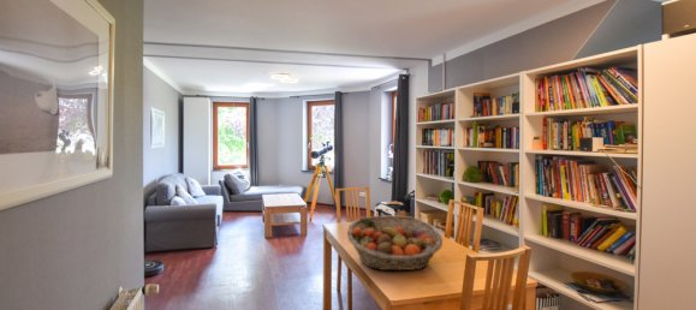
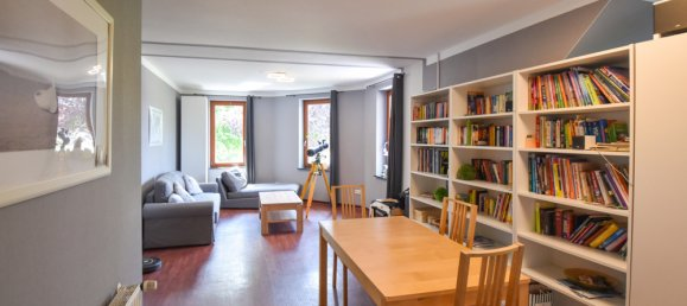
- fruit basket (393, 242)
